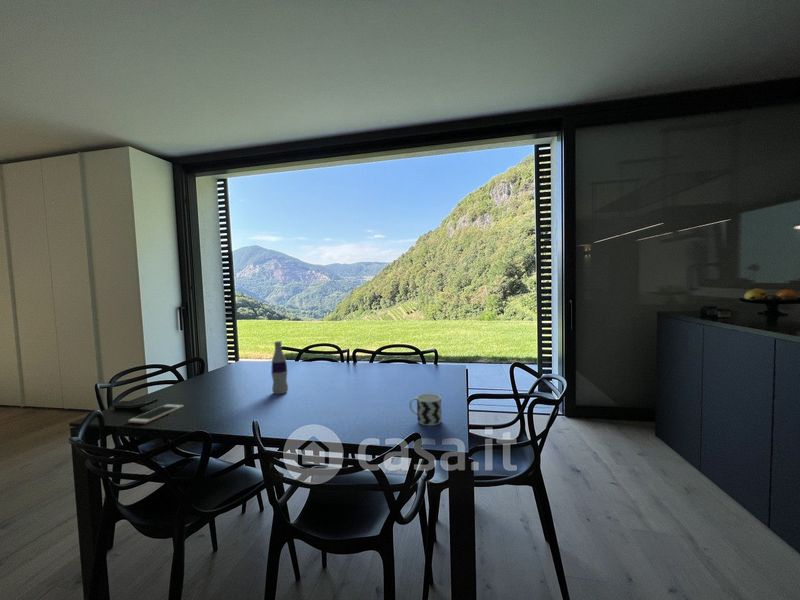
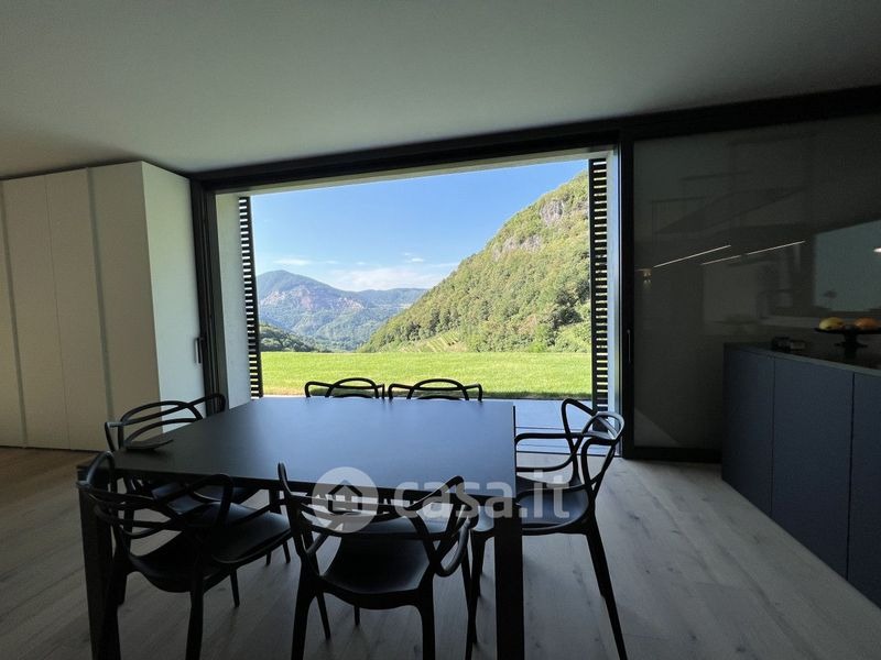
- cell phone (157, 413)
- bottle (279, 367)
- cup (425, 408)
